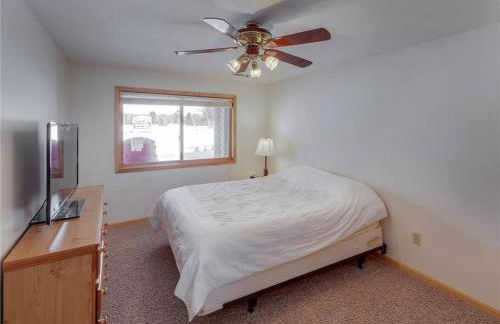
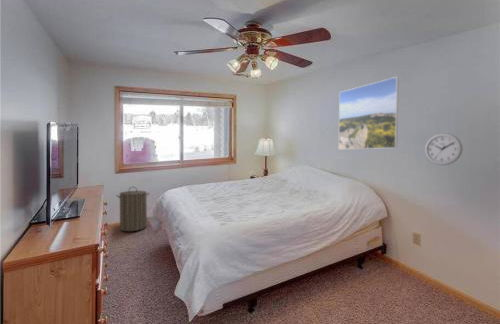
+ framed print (365, 117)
+ laundry hamper (133, 207)
+ wall clock (442, 149)
